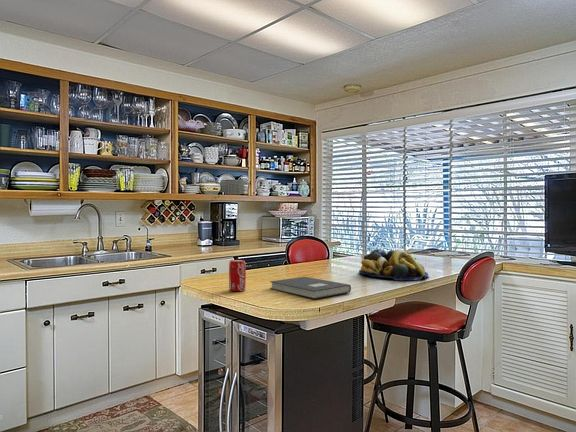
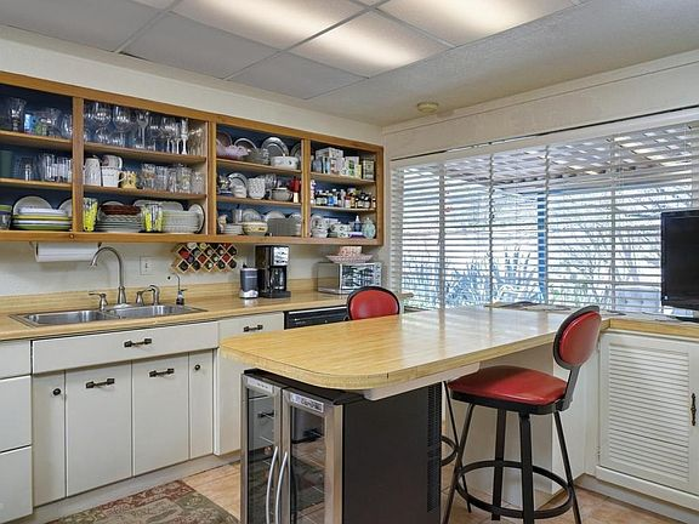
- book (309, 286)
- beverage can (237, 275)
- fruit bowl (393, 262)
